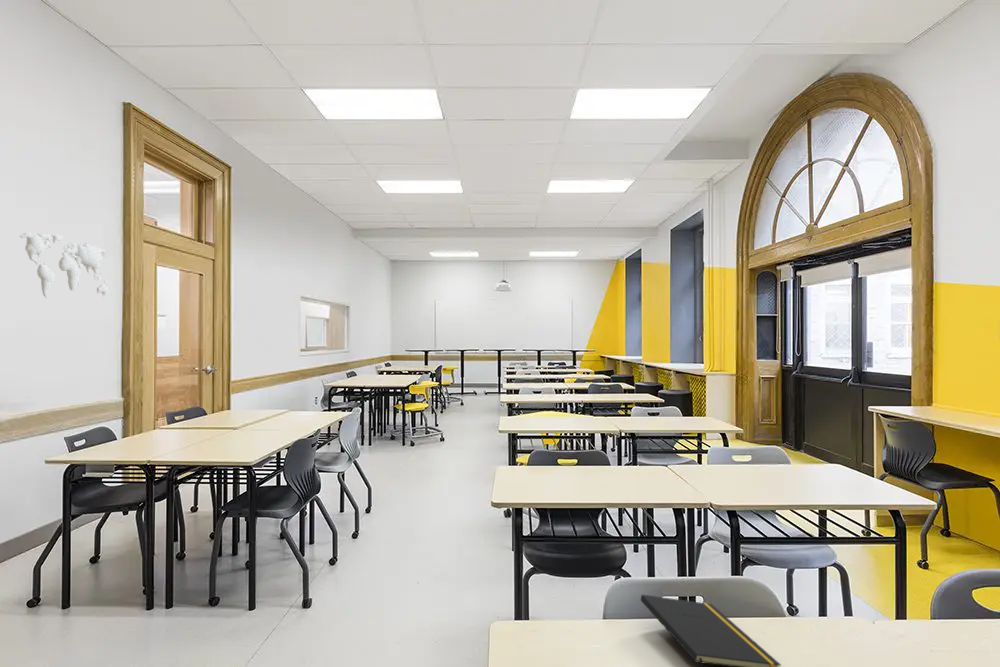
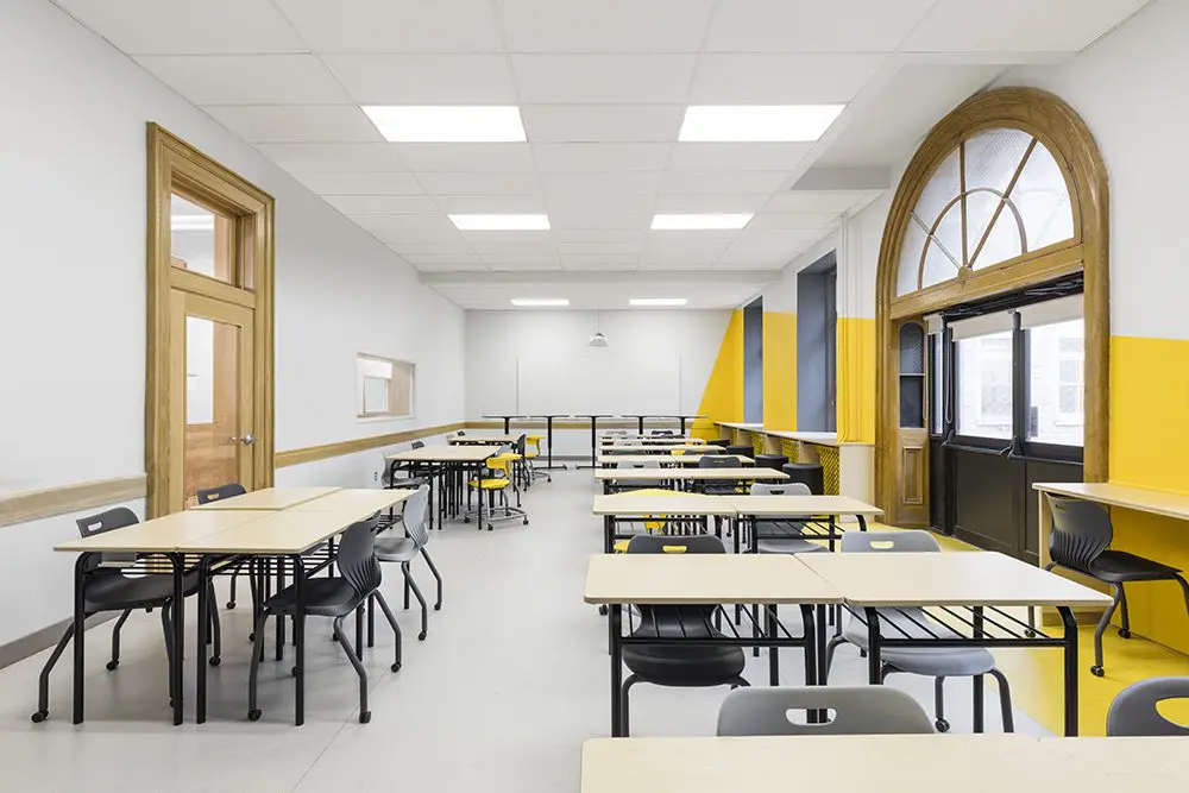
- notepad (704, 630)
- world map (70, 268)
